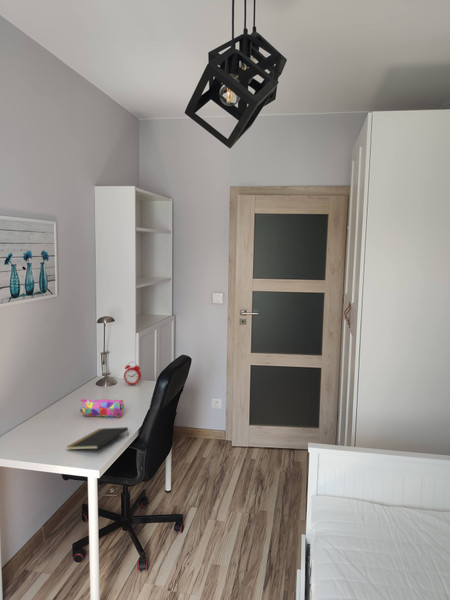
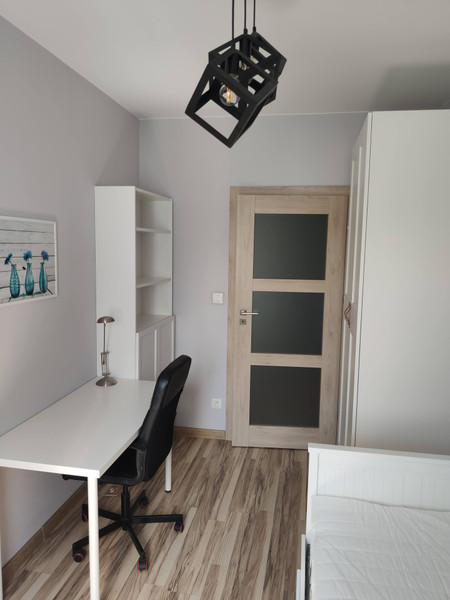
- alarm clock (132, 373)
- notepad (98, 438)
- pencil case (102, 407)
